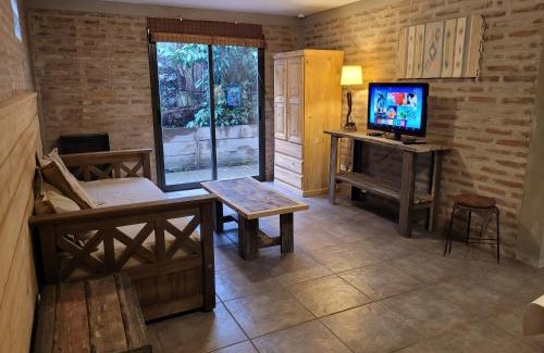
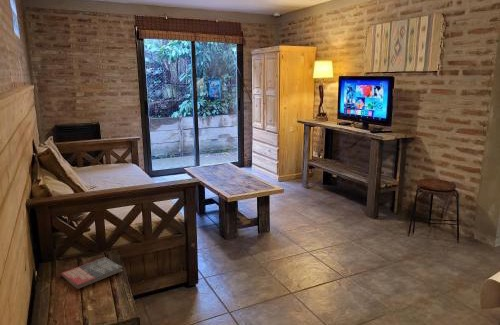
+ book (92, 271)
